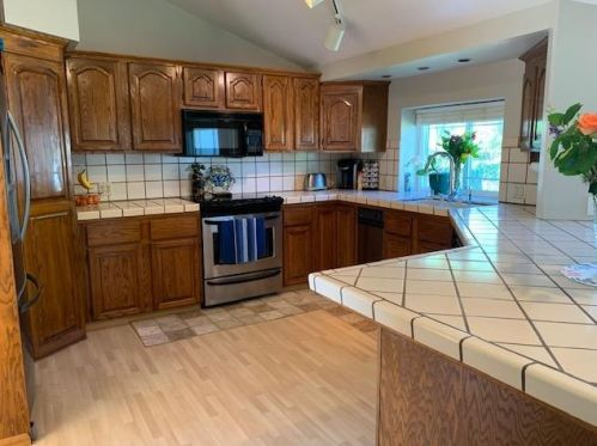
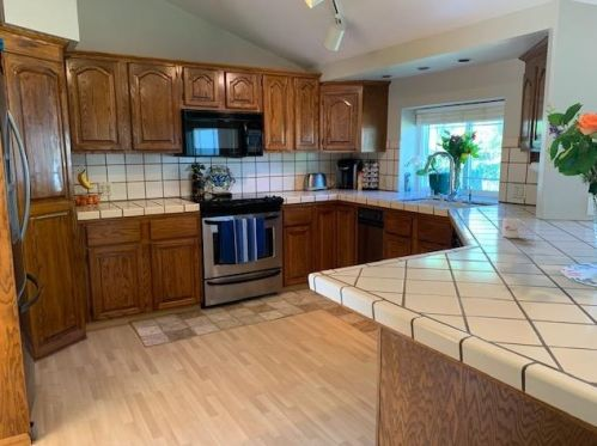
+ mug (514, 227)
